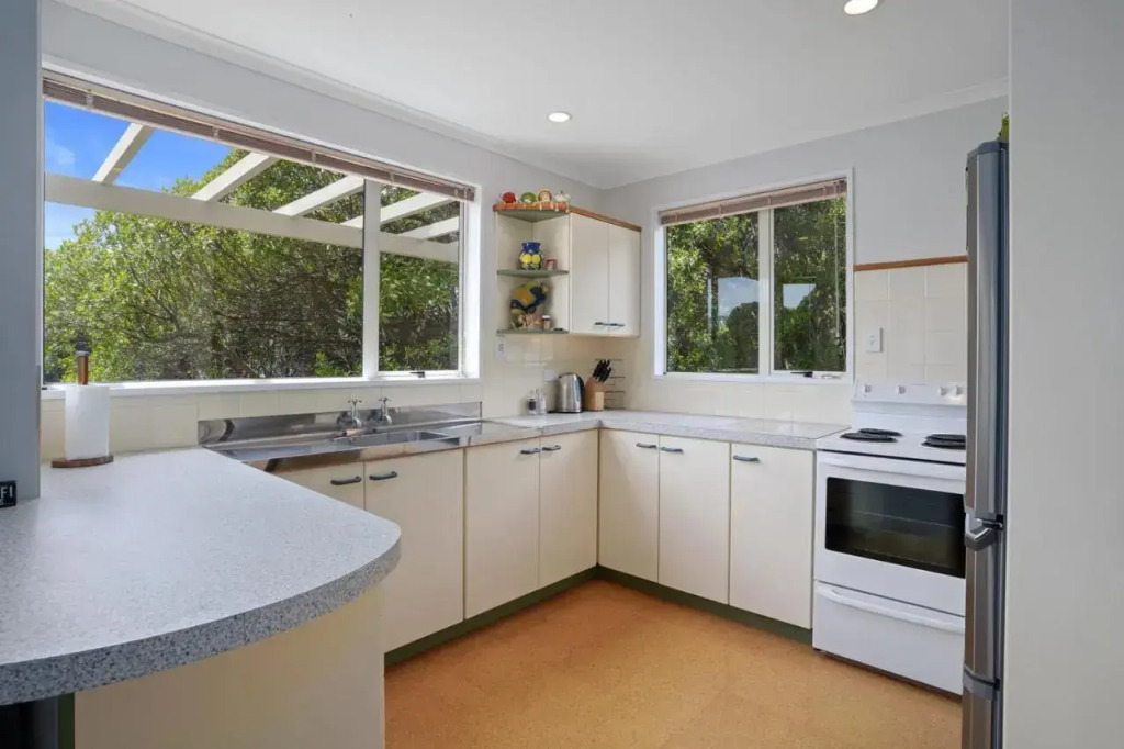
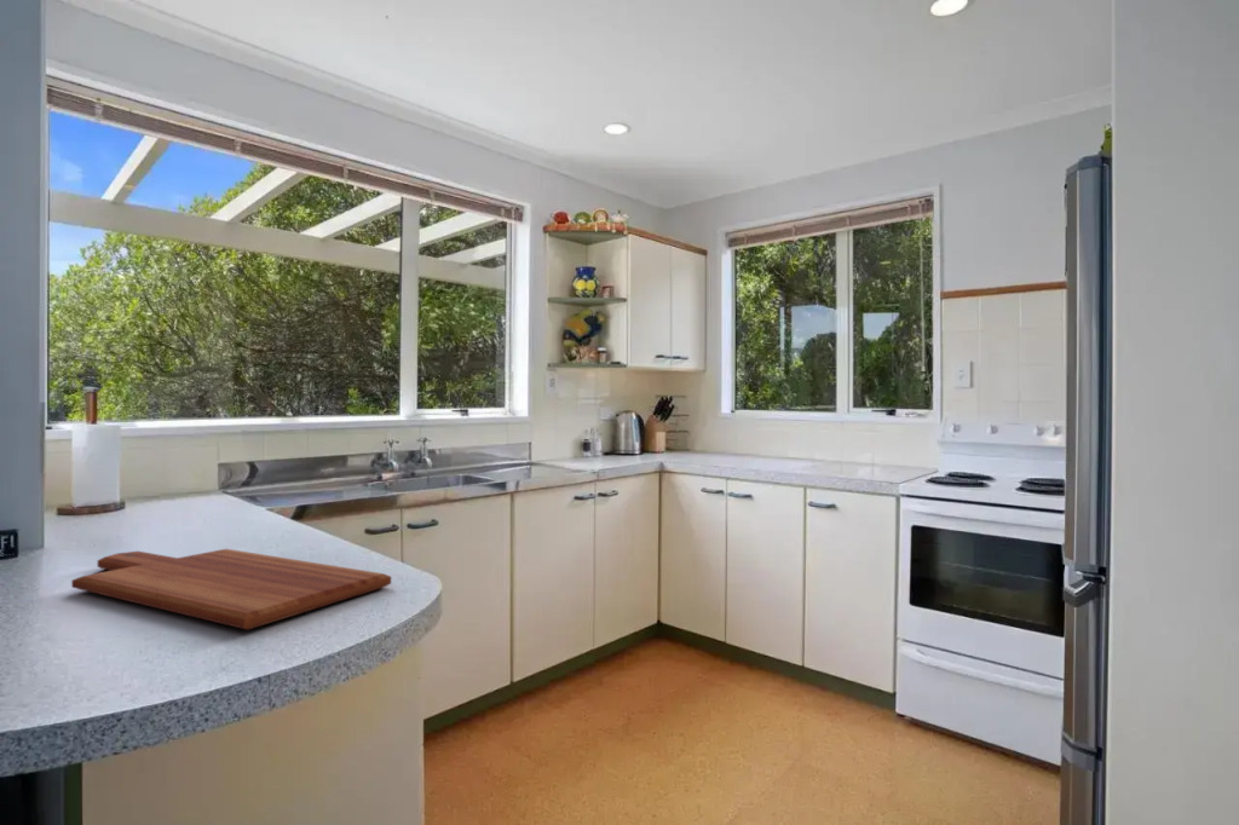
+ cutting board (227, 581)
